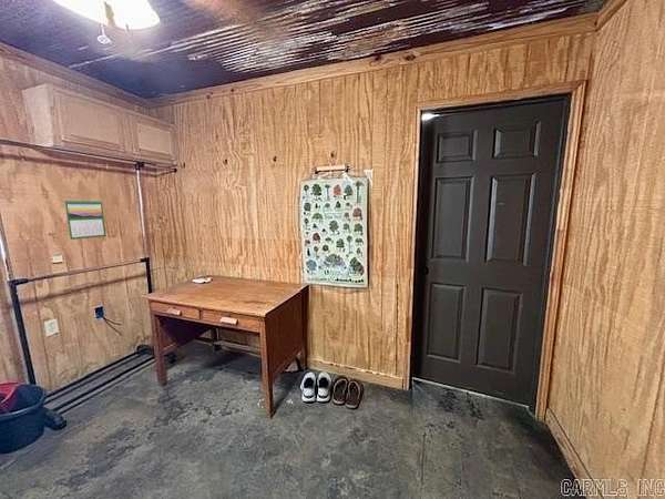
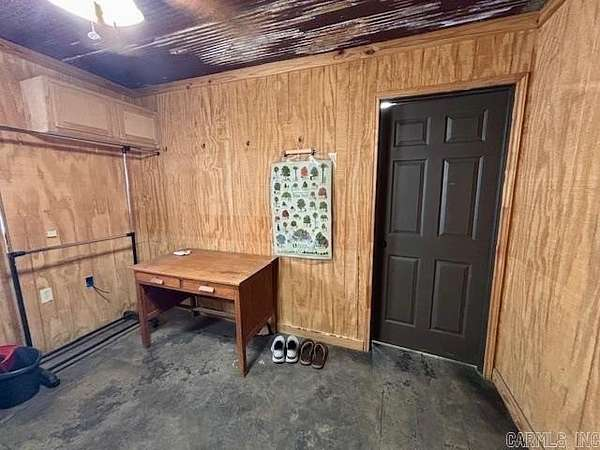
- calendar (86, 218)
